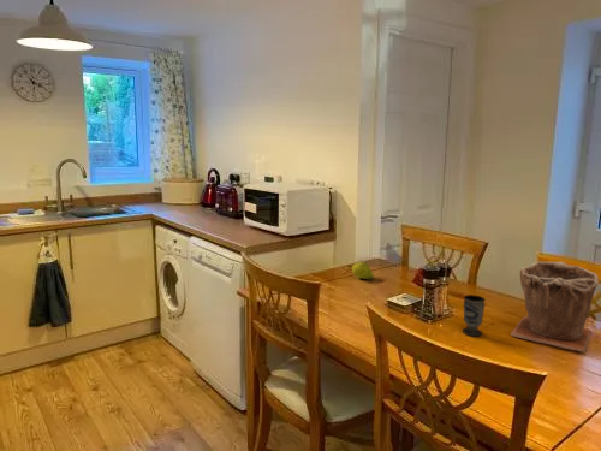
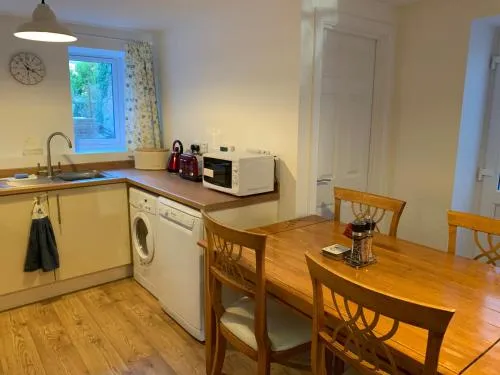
- plant pot (554, 301)
- cup (472, 315)
- fruit (363, 271)
